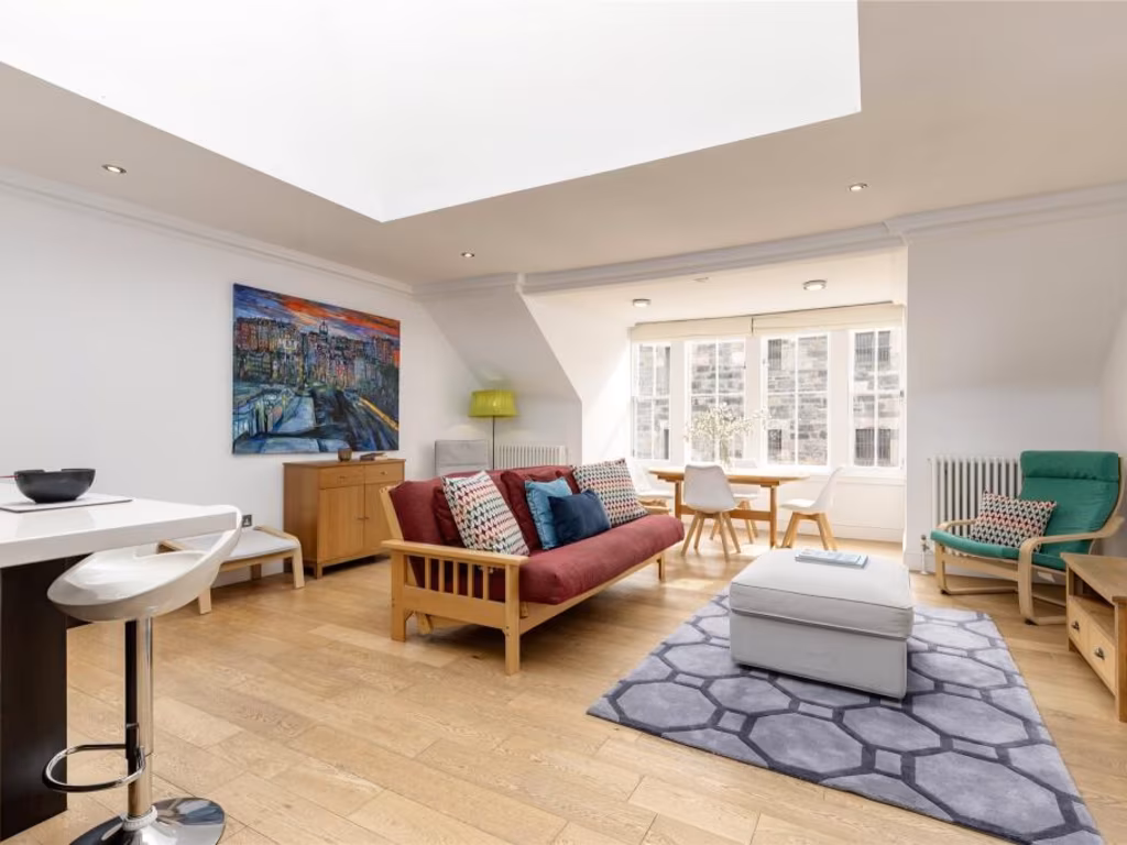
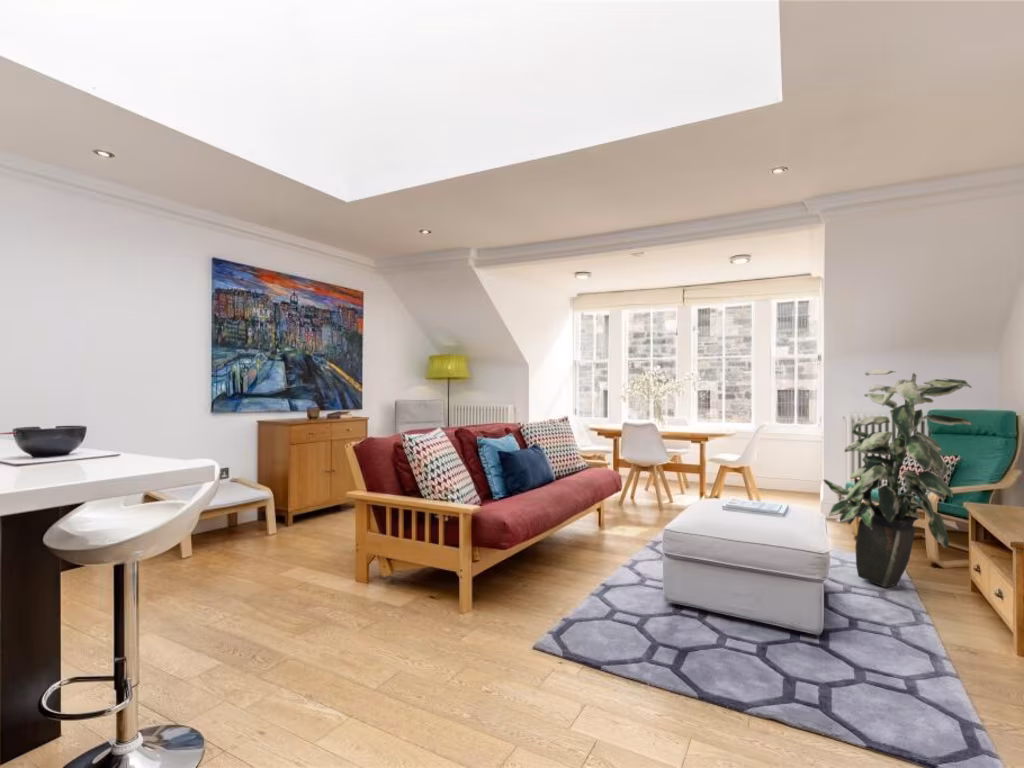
+ indoor plant (893, 476)
